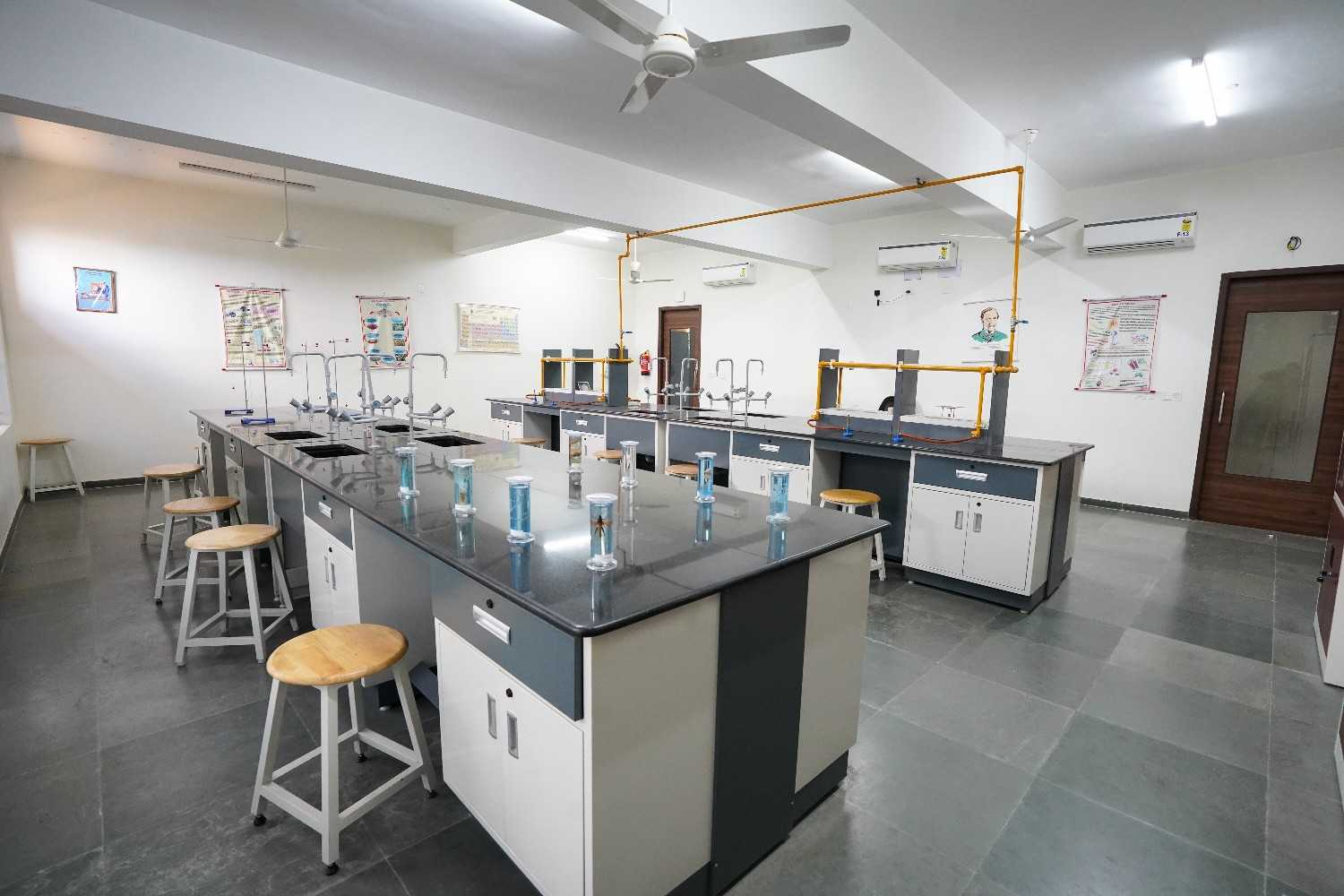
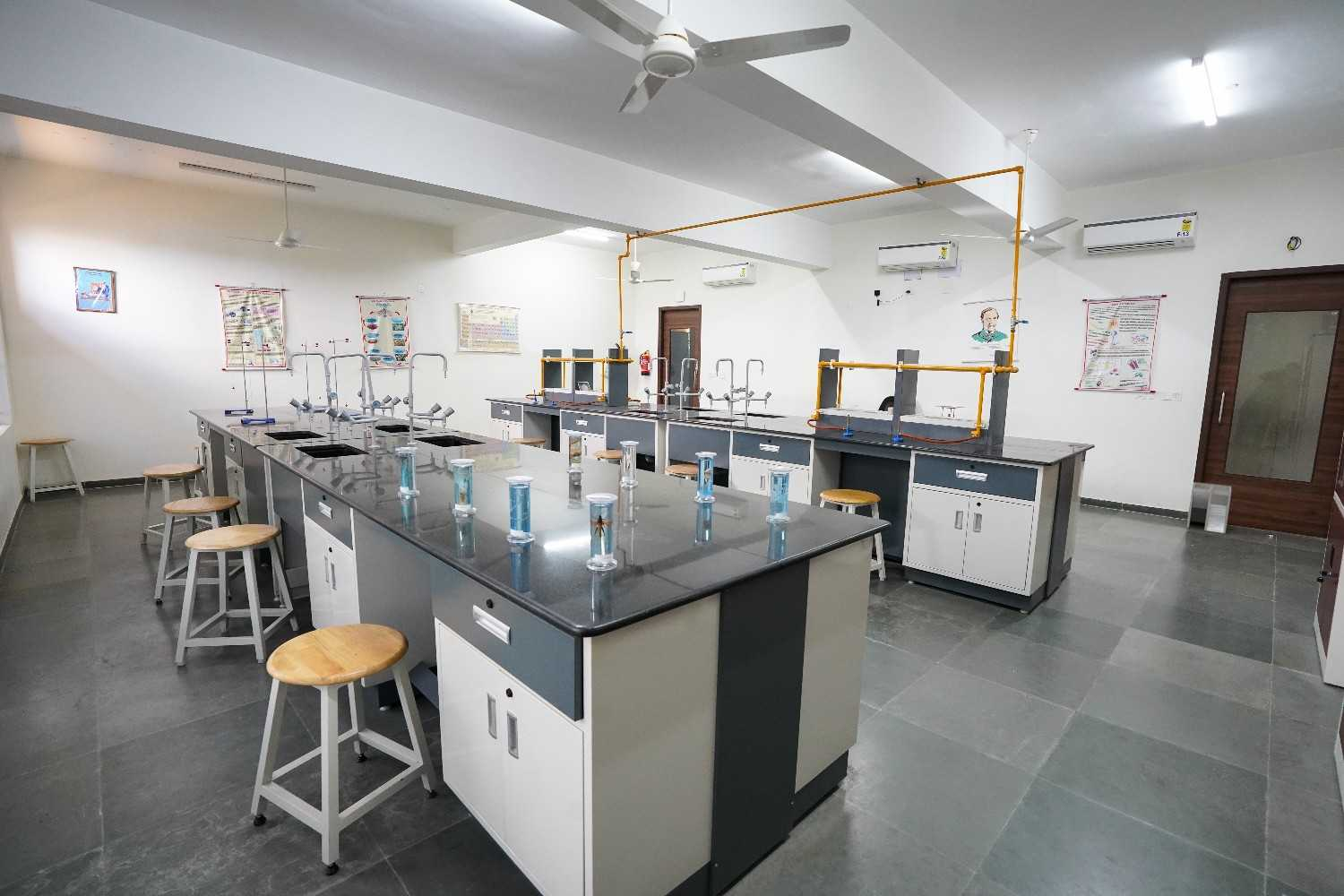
+ trash bin (1209, 506)
